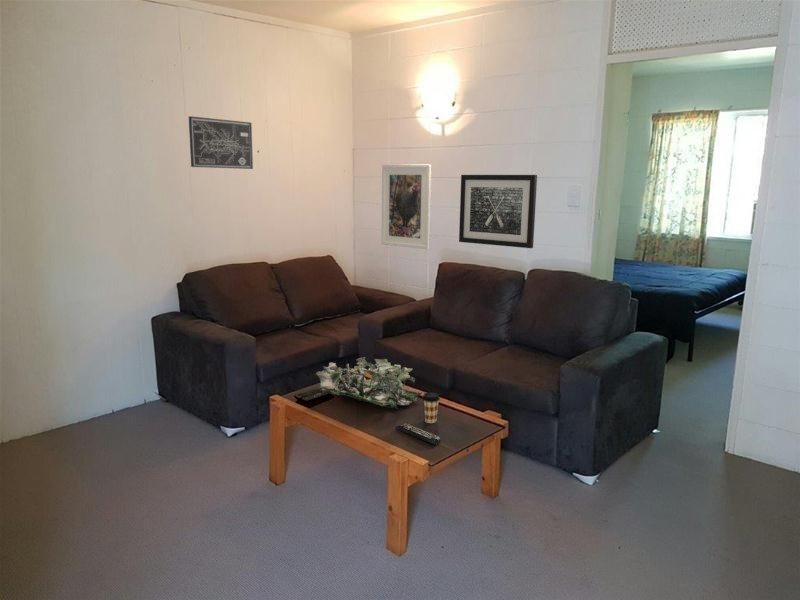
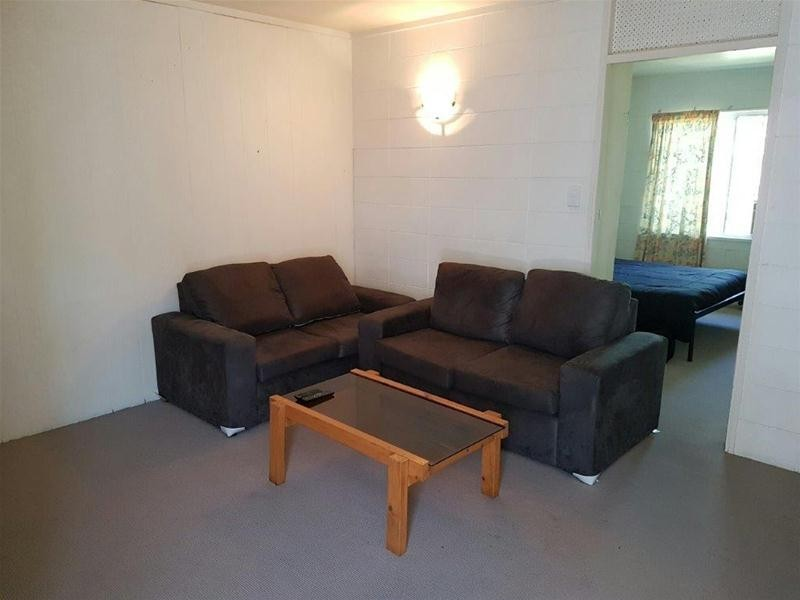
- remote control (417, 433)
- wall art (496, 210)
- wall art (222, 144)
- plant (368, 381)
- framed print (405, 206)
- coffee cup (430, 407)
